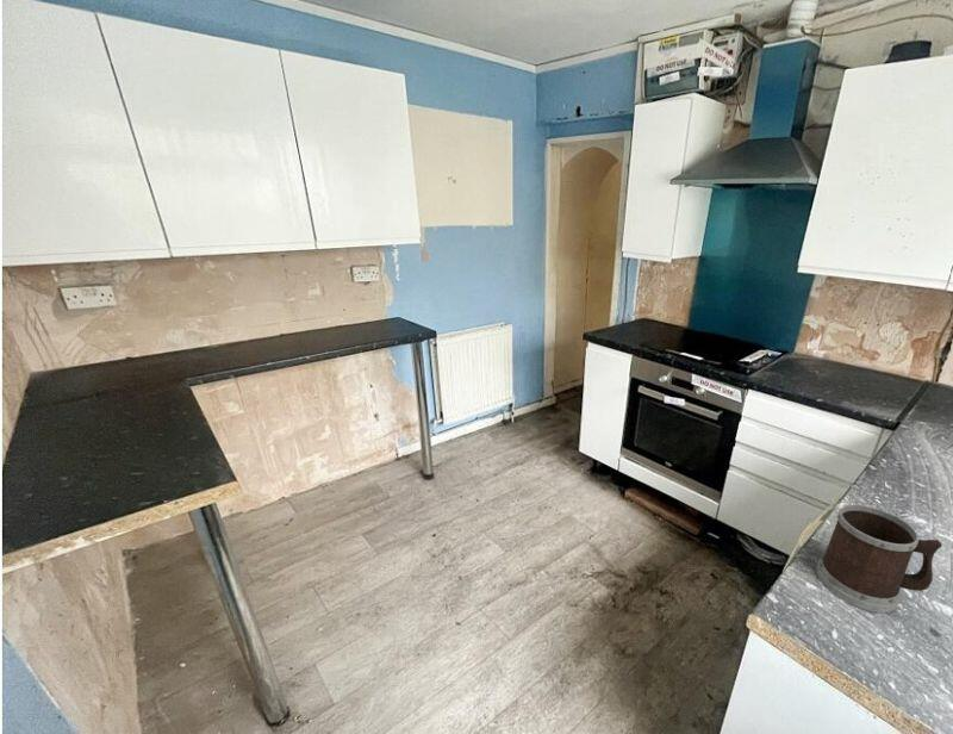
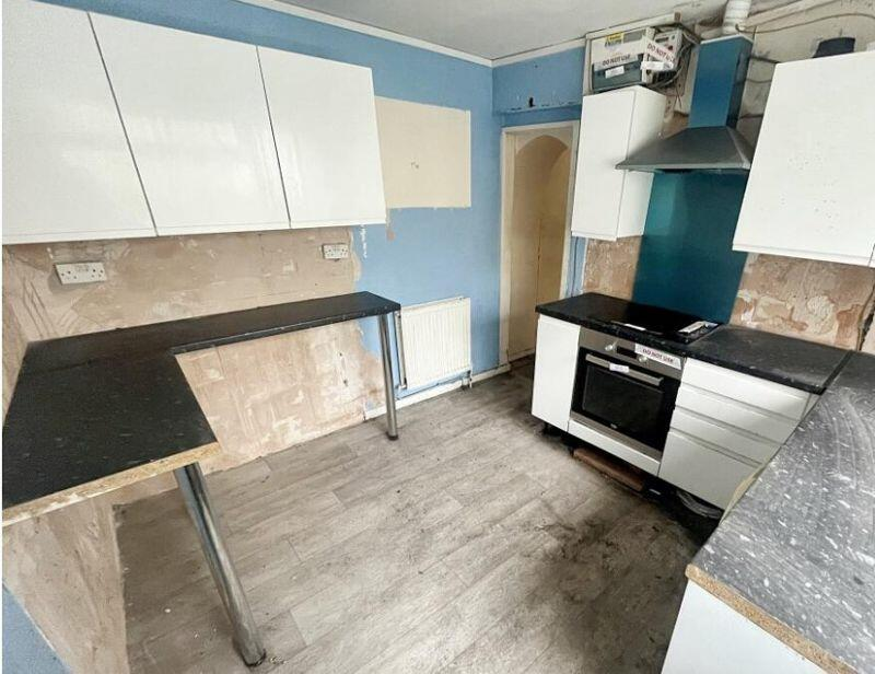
- mug (876, 558)
